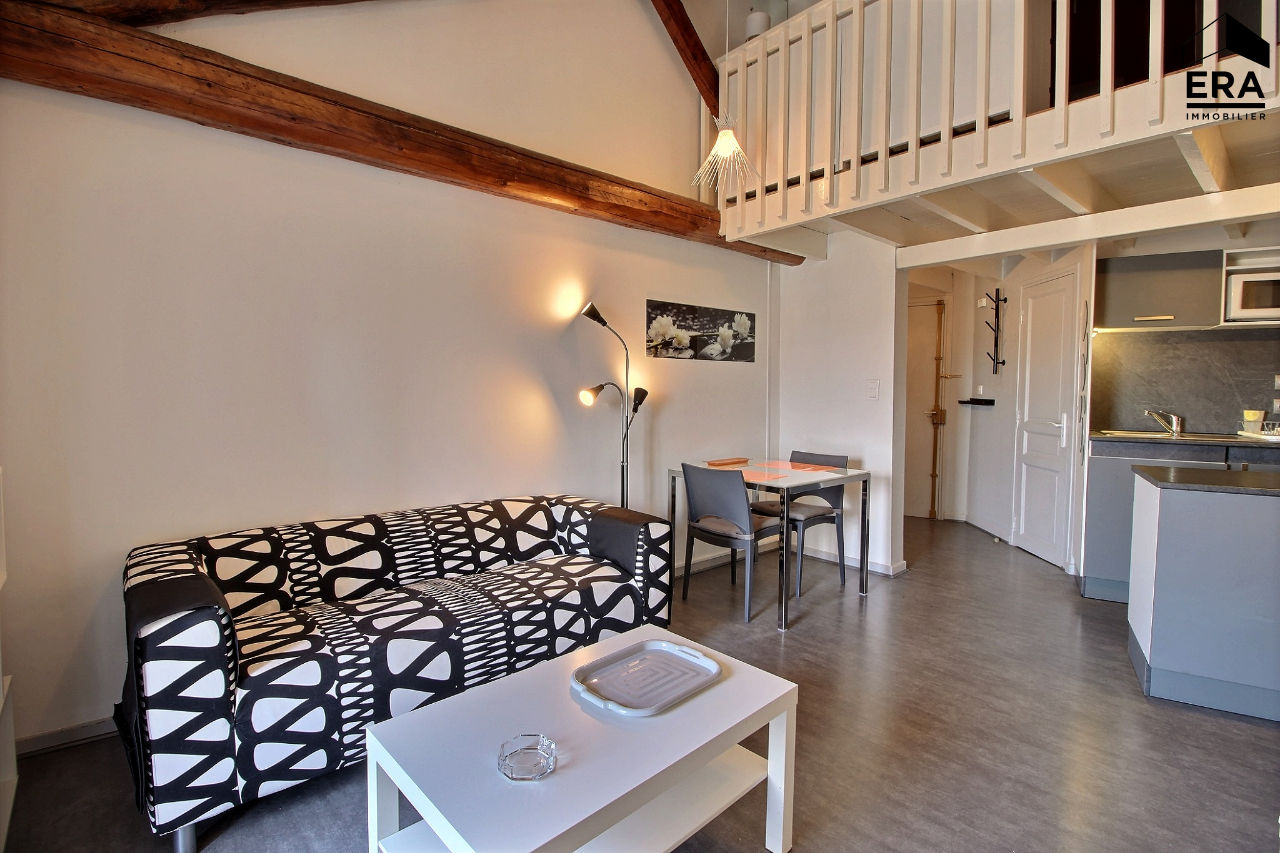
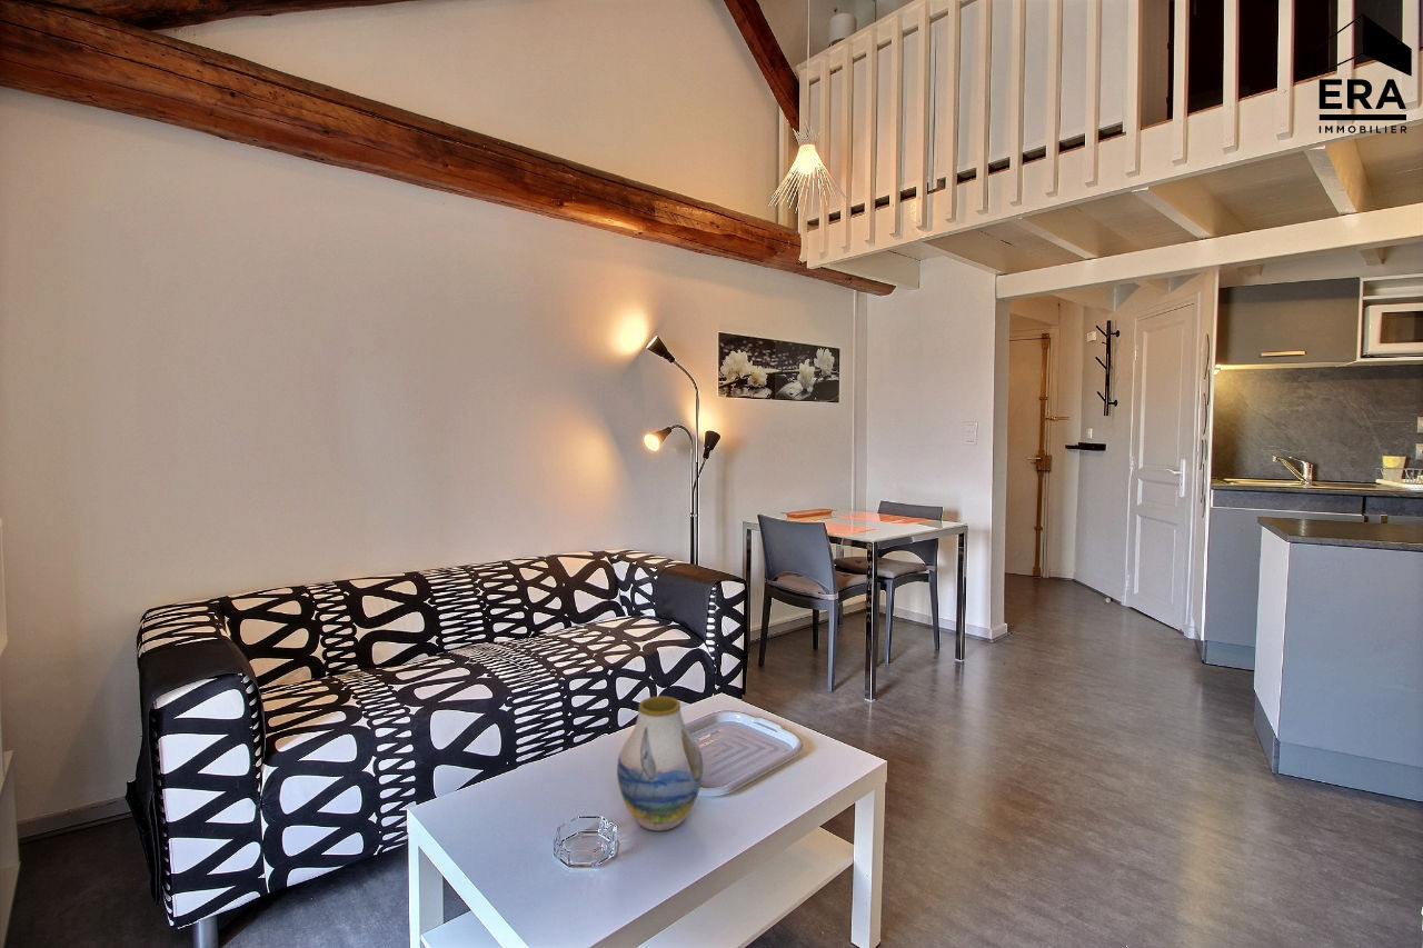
+ vase (659, 761)
